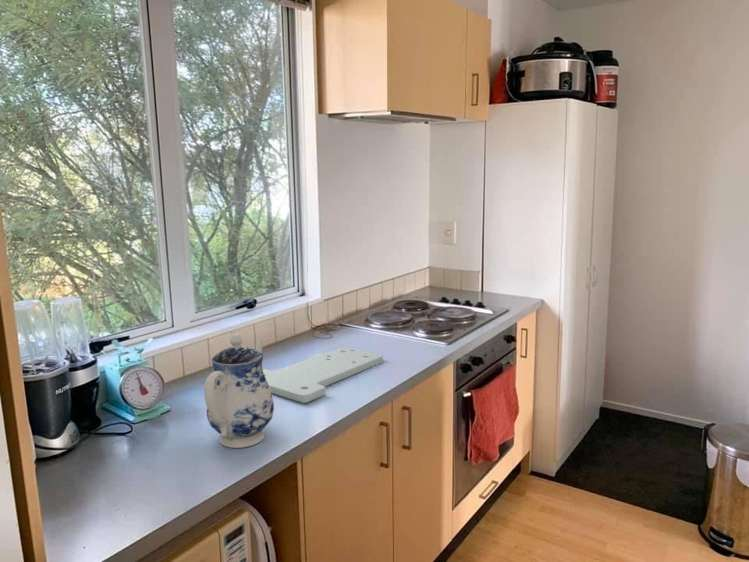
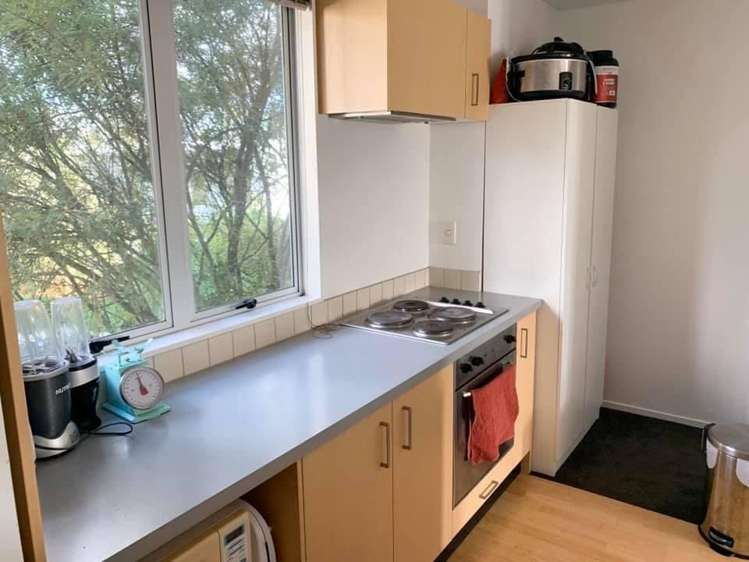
- teapot (239, 386)
- cutting board (321, 370)
